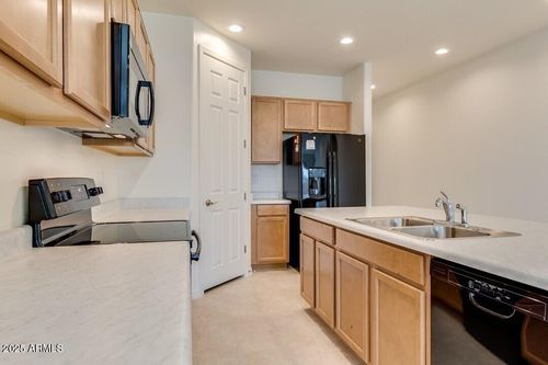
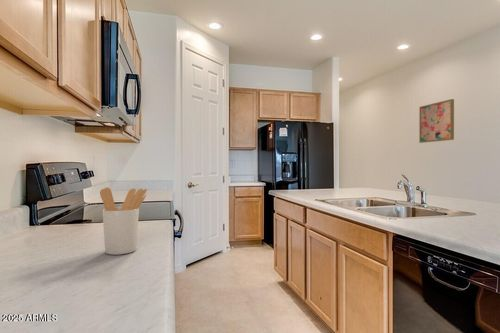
+ wall art (435, 122)
+ utensil holder (126, 217)
